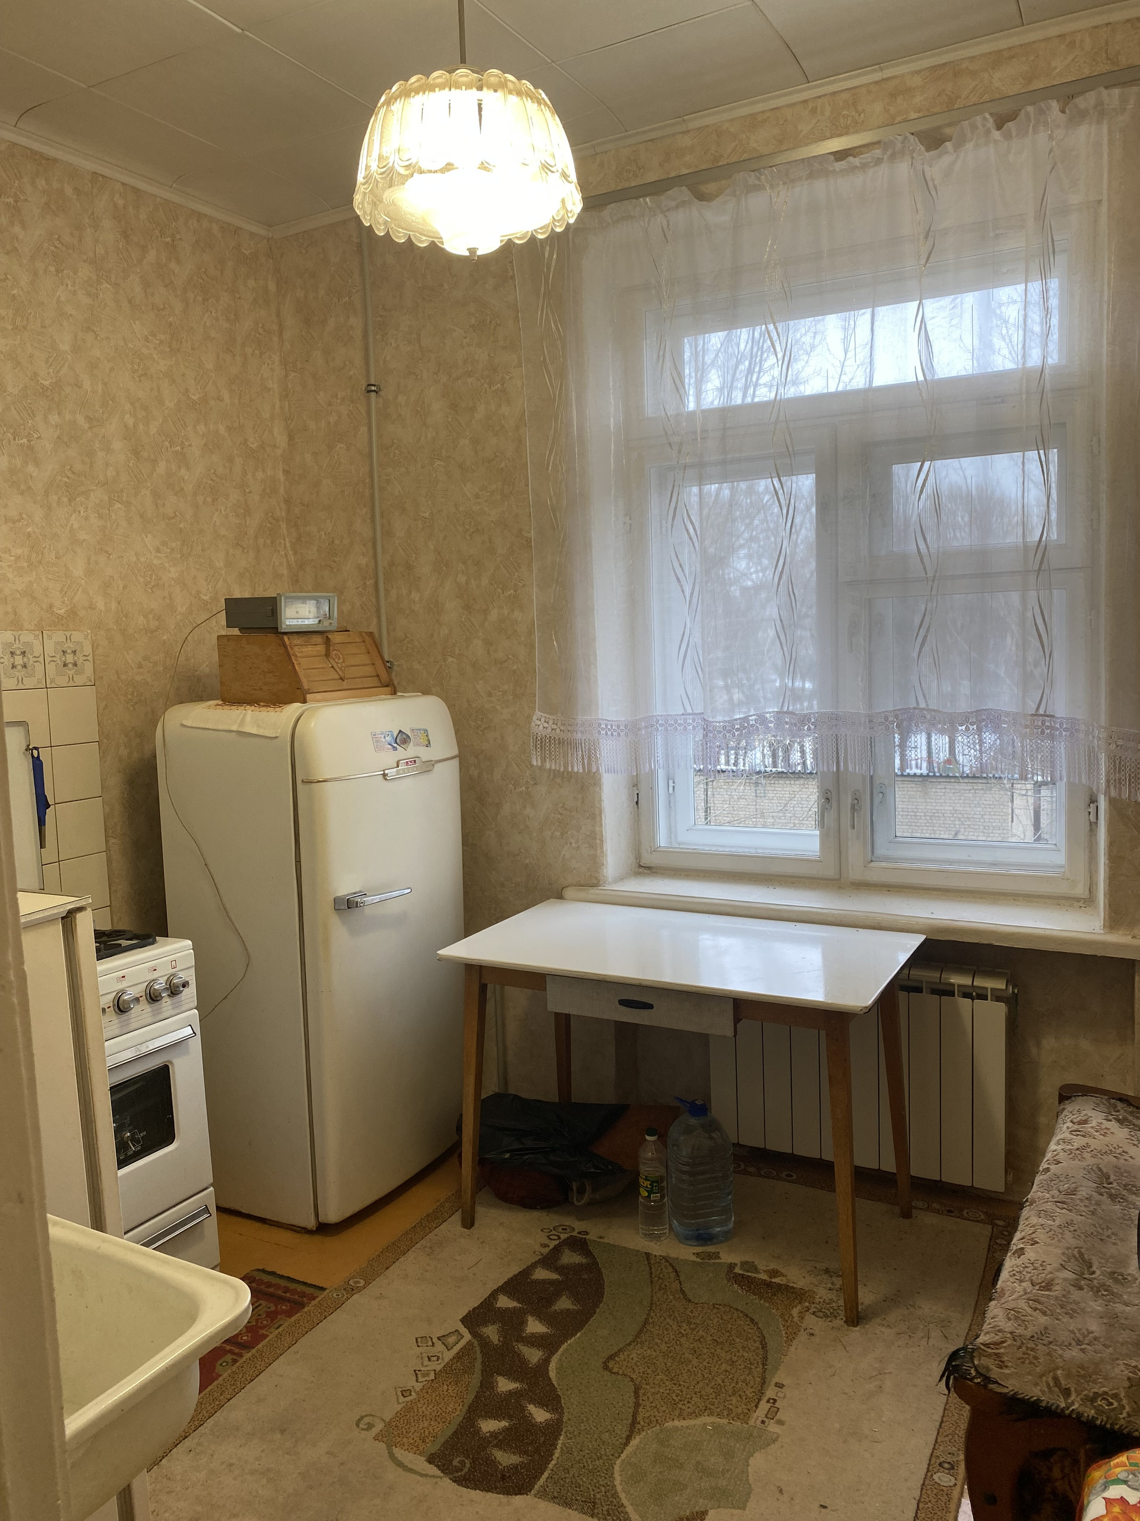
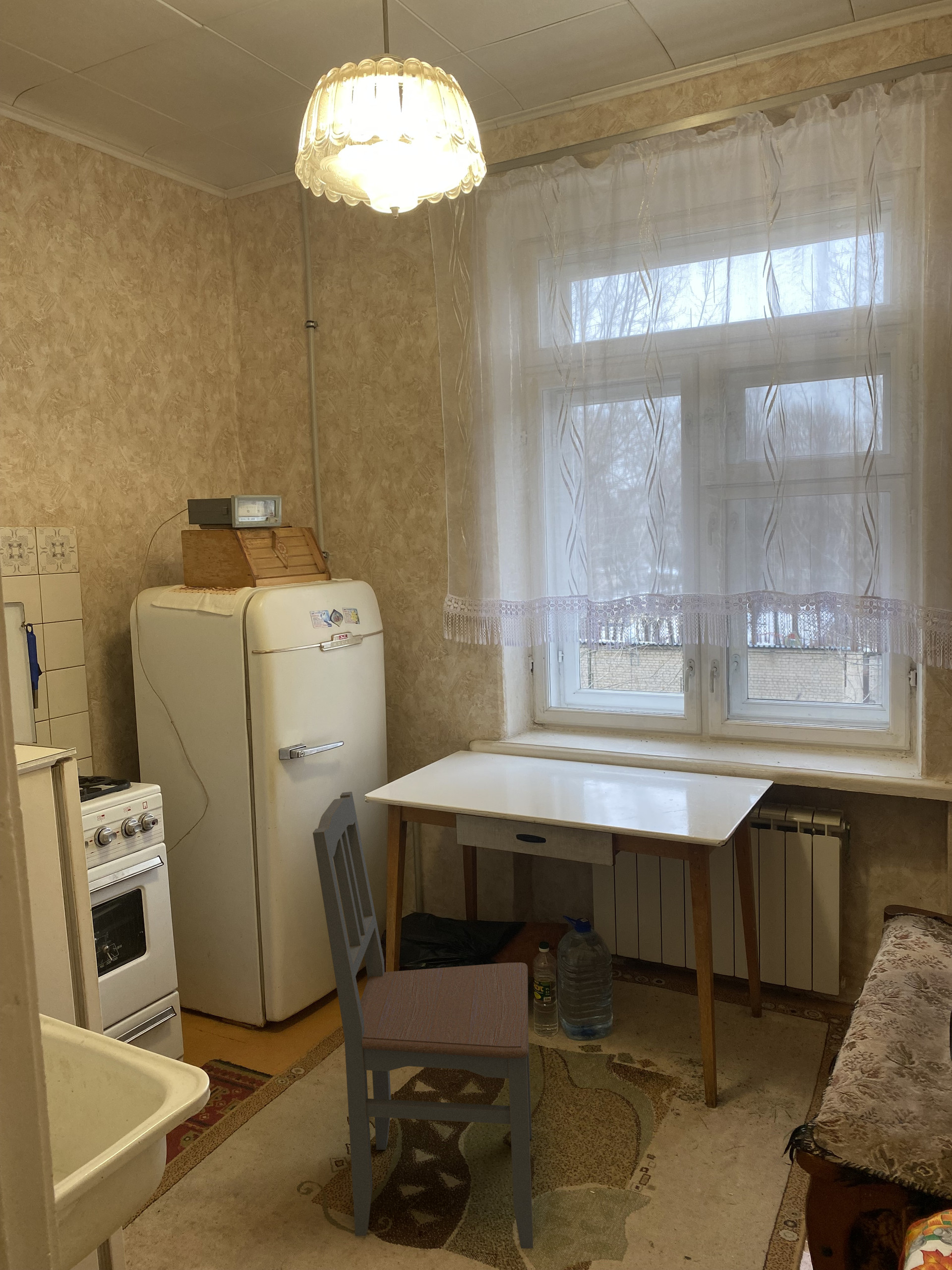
+ dining chair (432, 999)
